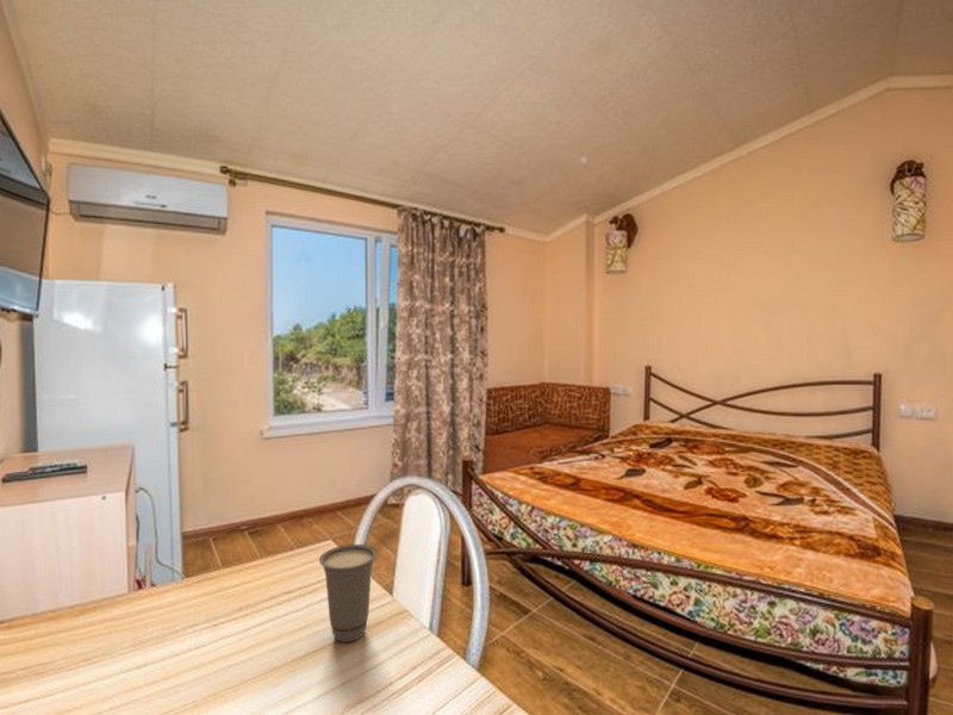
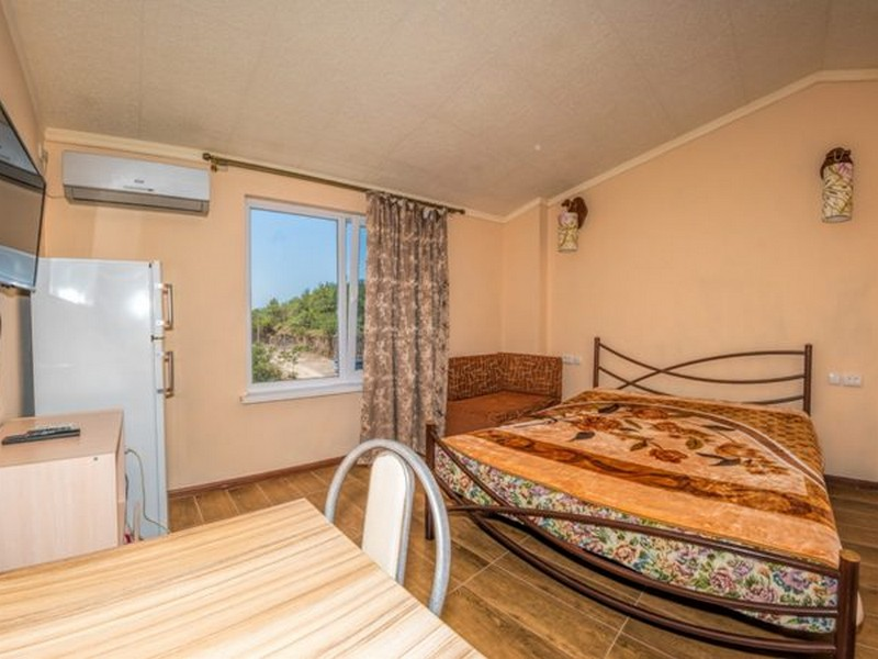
- cup (349, 593)
